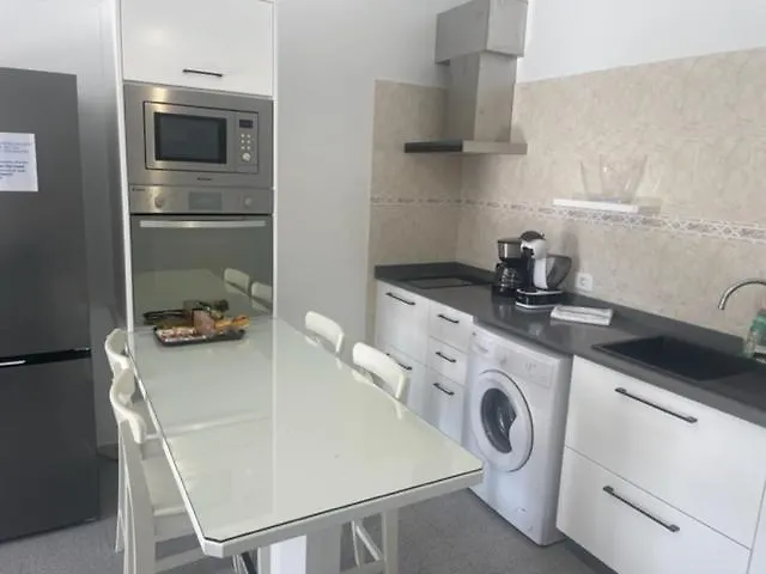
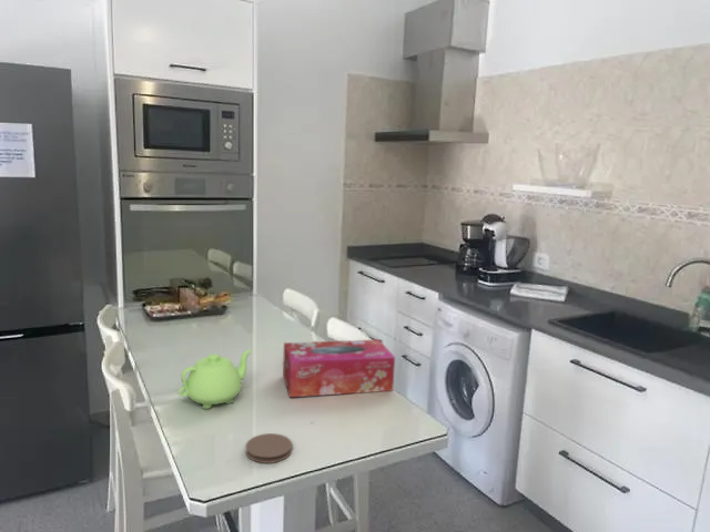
+ tissue box (337, 366)
+ teapot (216, 377)
+ coaster (268, 447)
